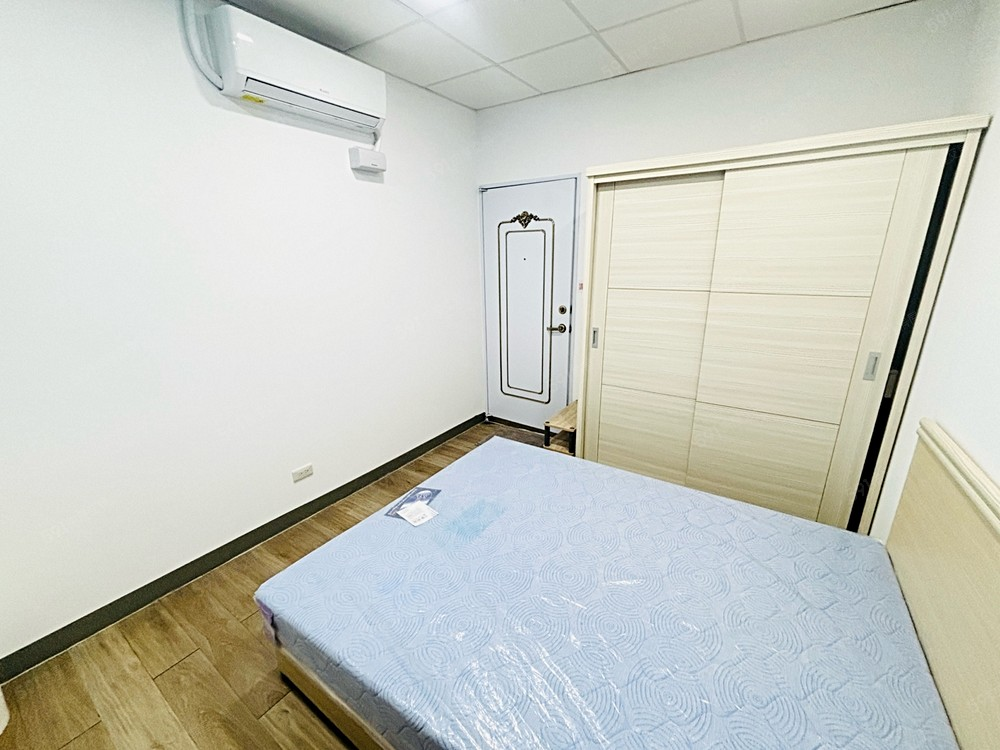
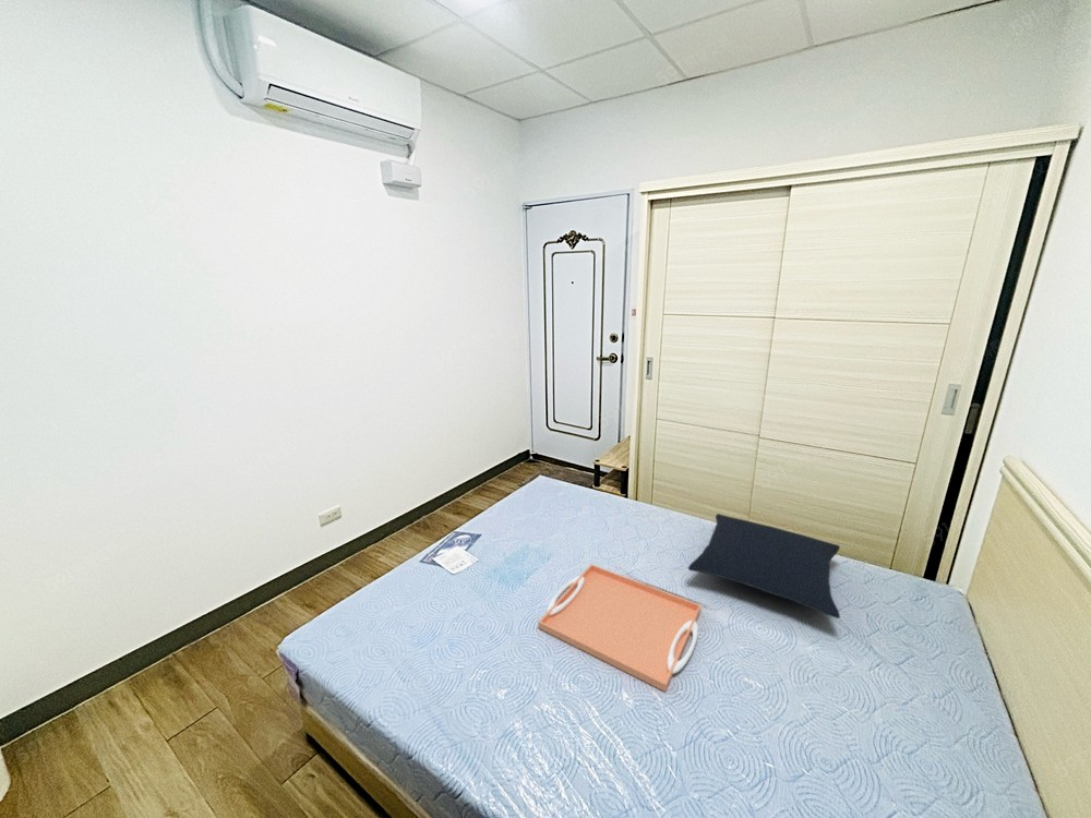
+ pillow (766, 556)
+ serving tray (621, 616)
